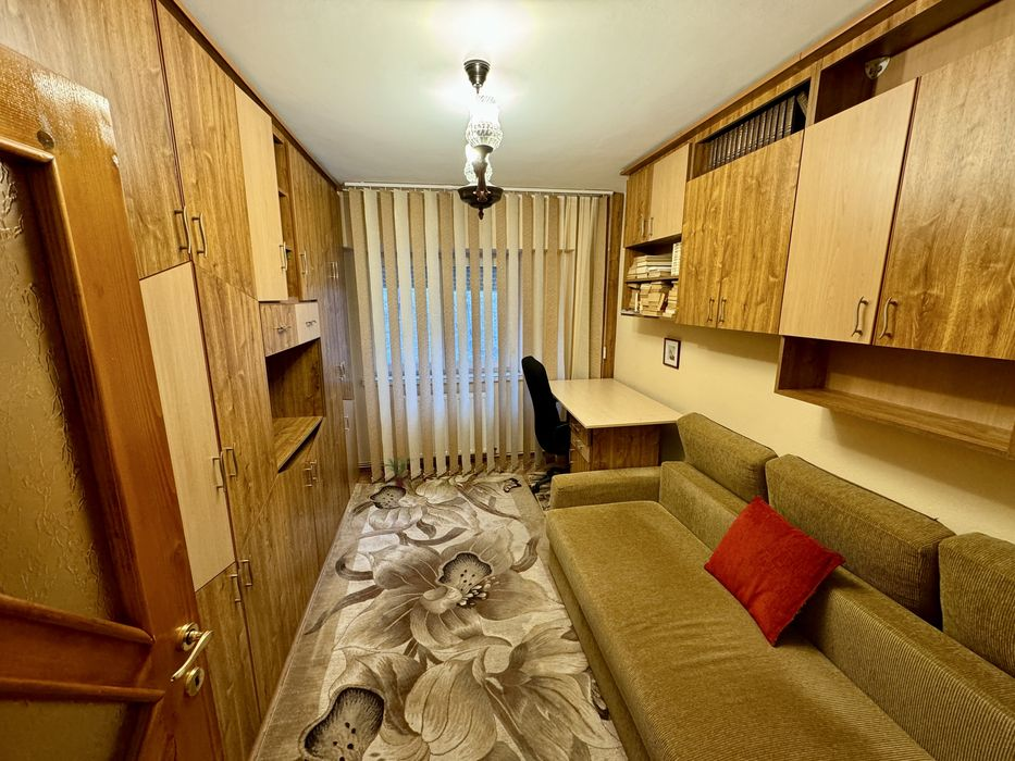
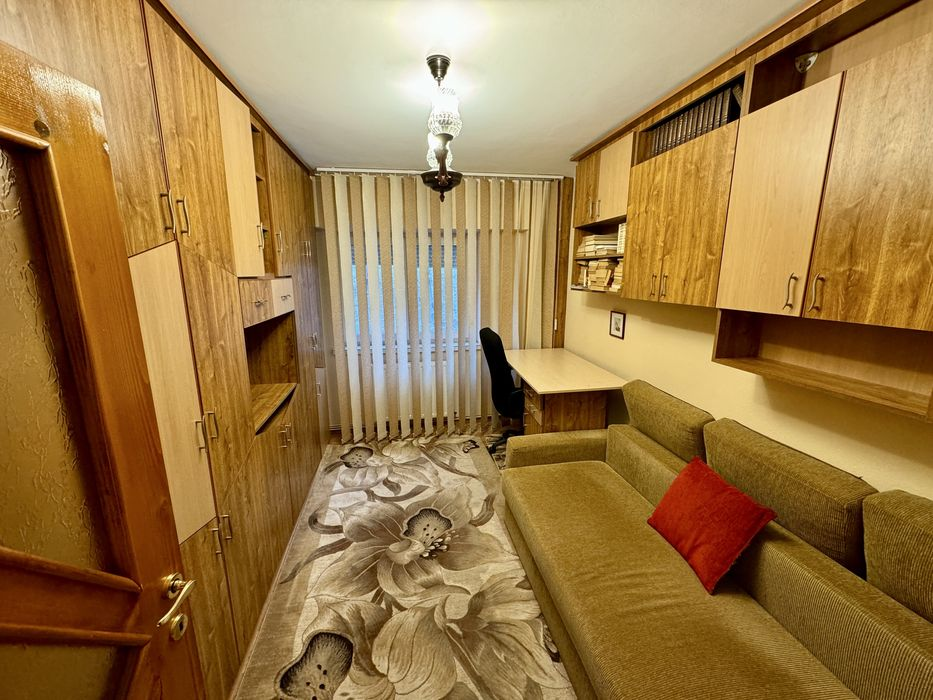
- potted plant (399, 473)
